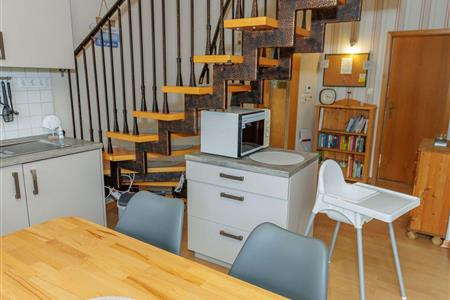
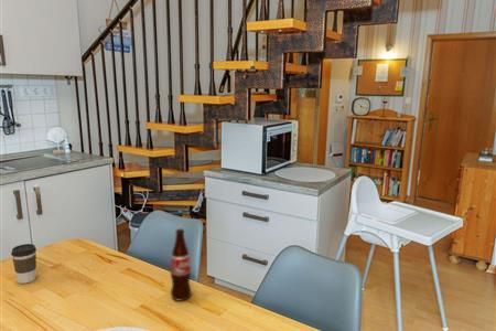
+ coffee cup (24, 264)
+ bottle (180, 264)
